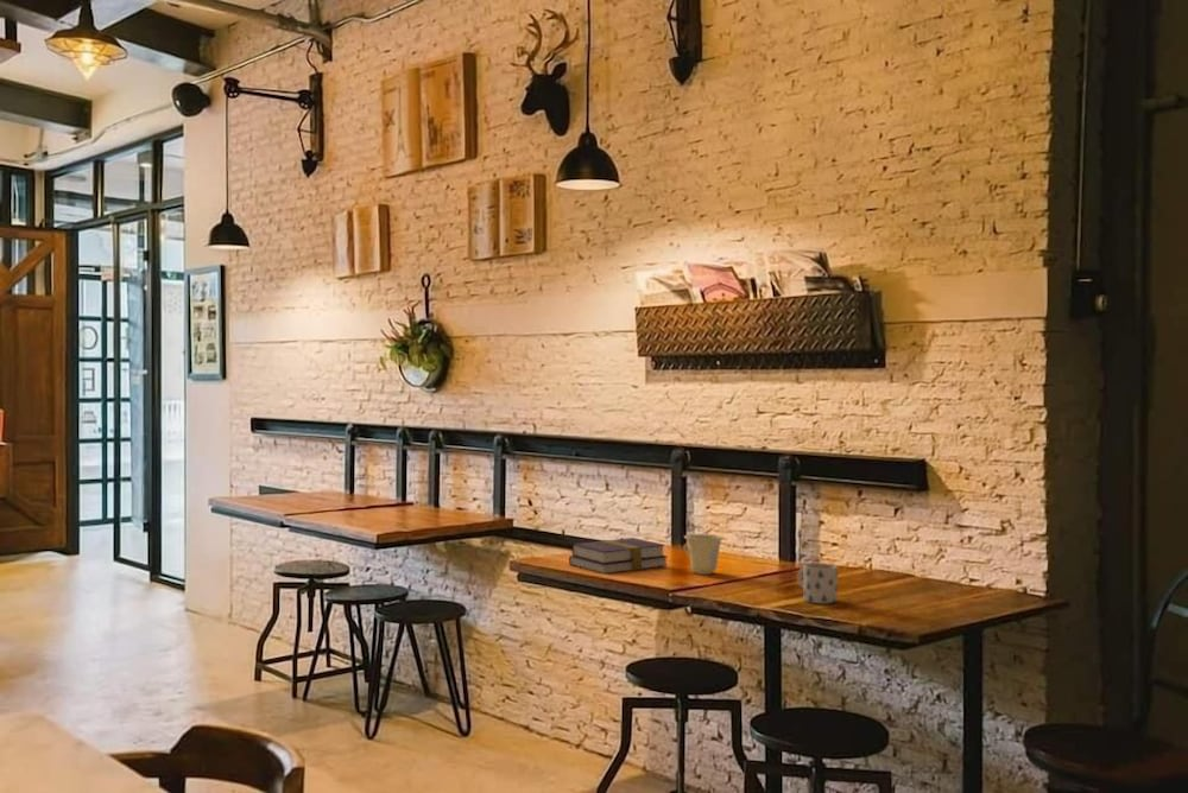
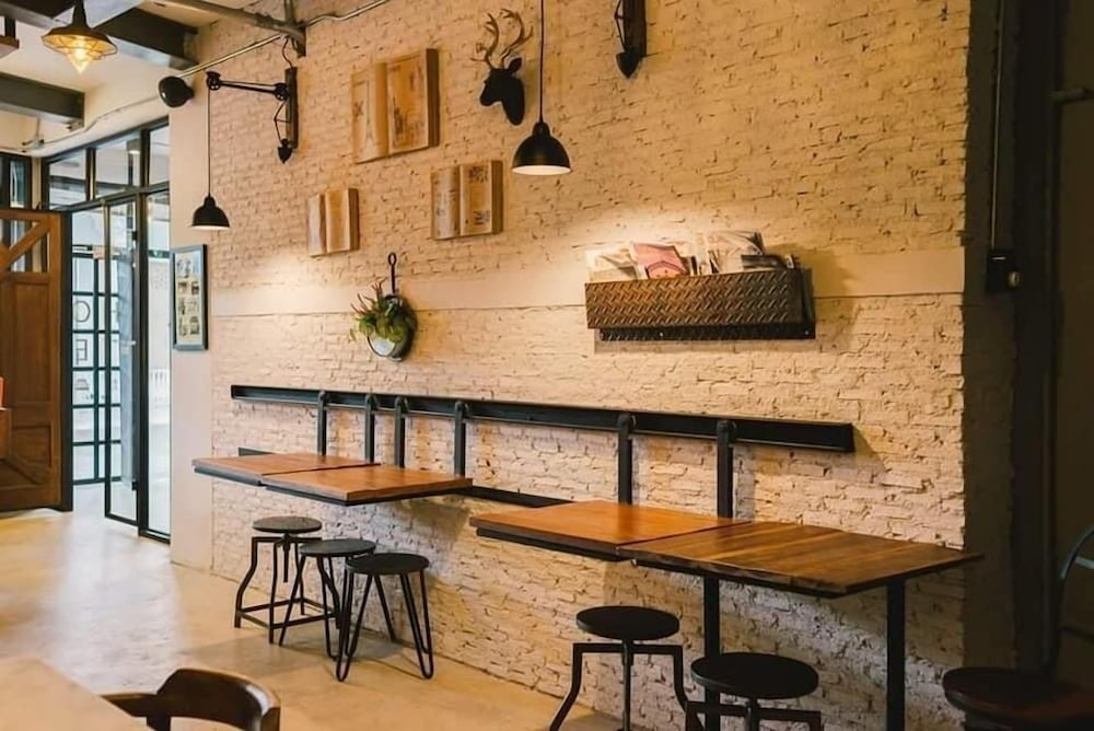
- mug (815, 582)
- cup (703, 554)
- book (618, 554)
